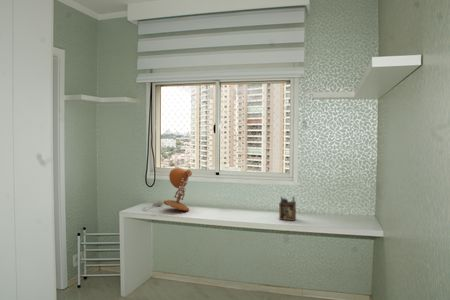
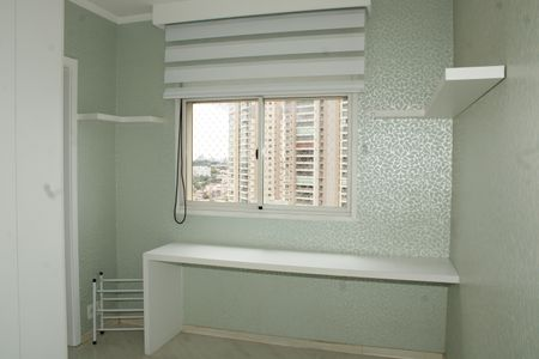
- desk organizer (287, 207)
- desk lamp (172, 184)
